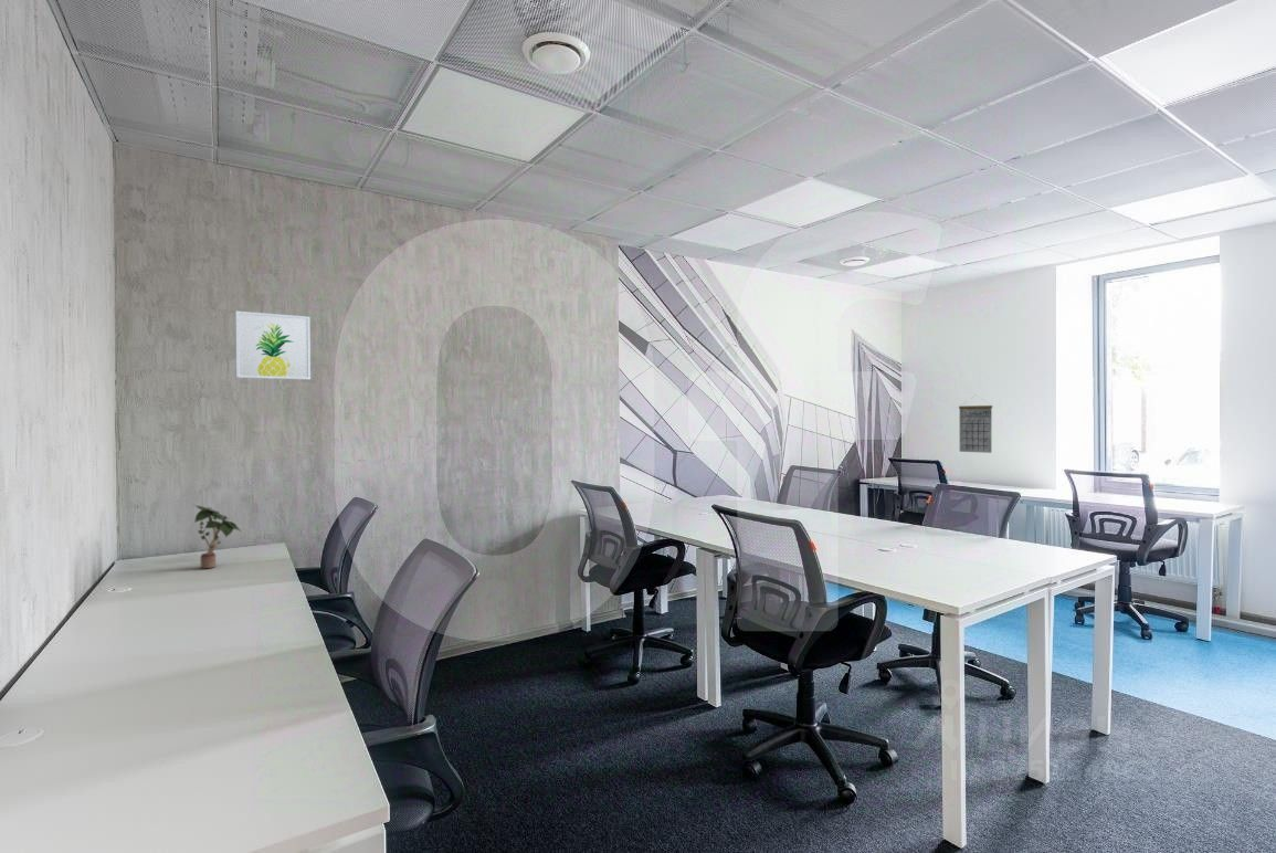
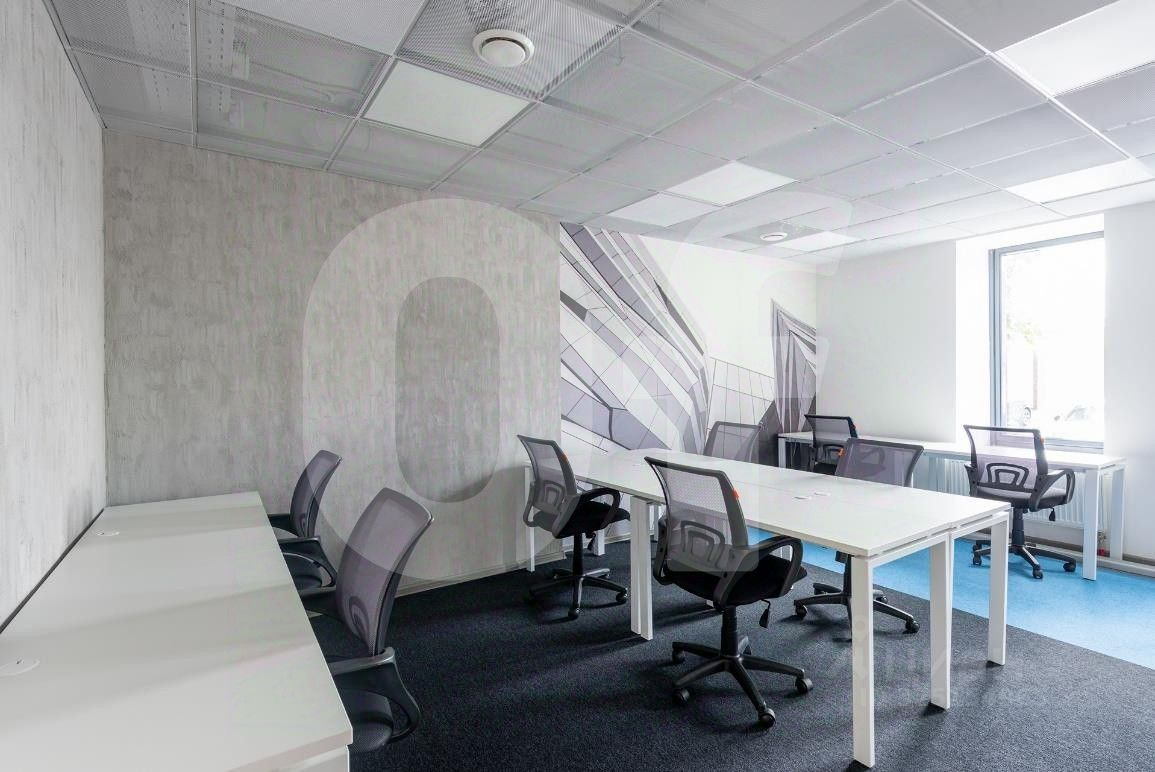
- wall art (274, 346)
- calendar (974, 423)
- potted plant (215, 533)
